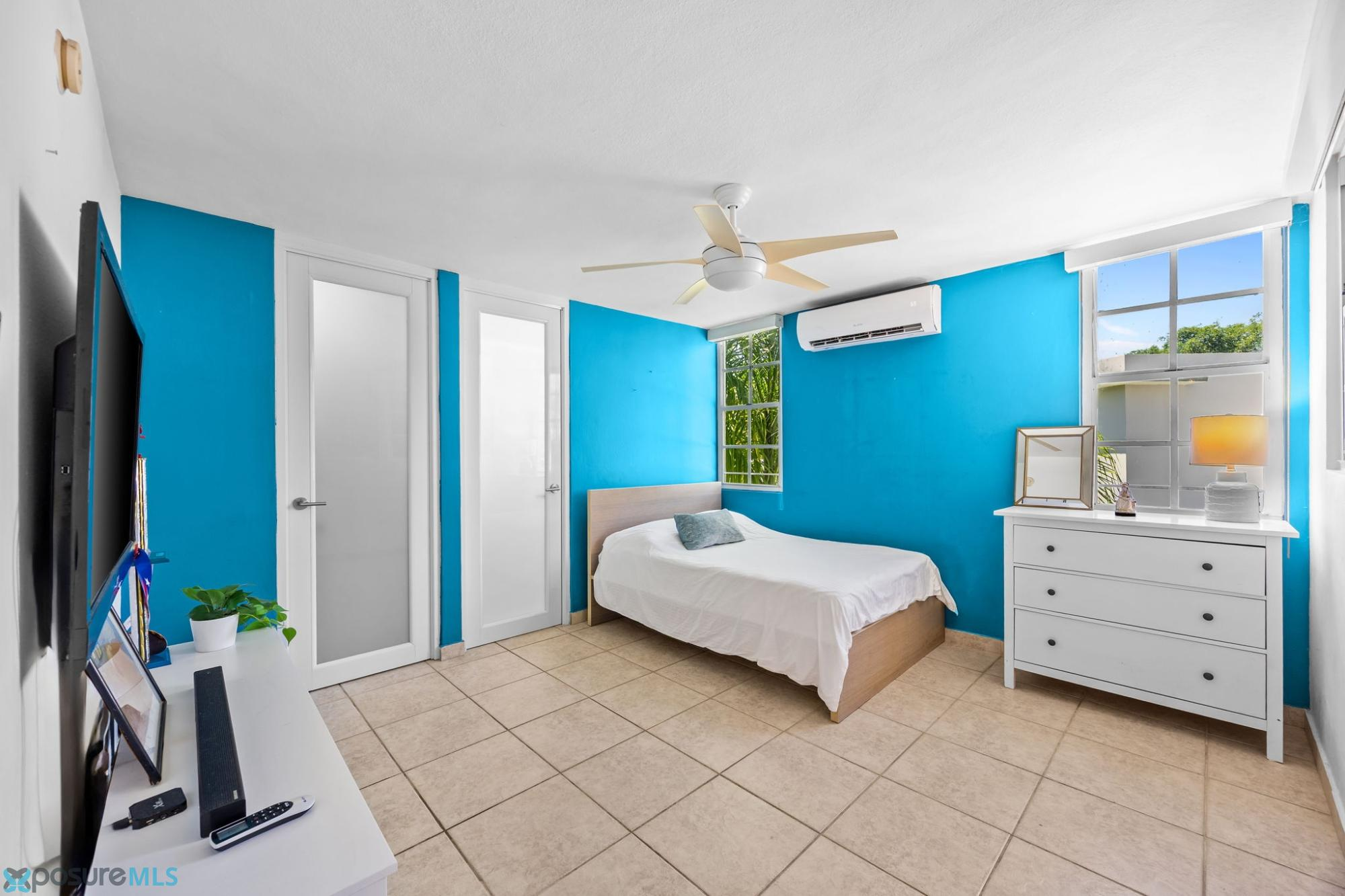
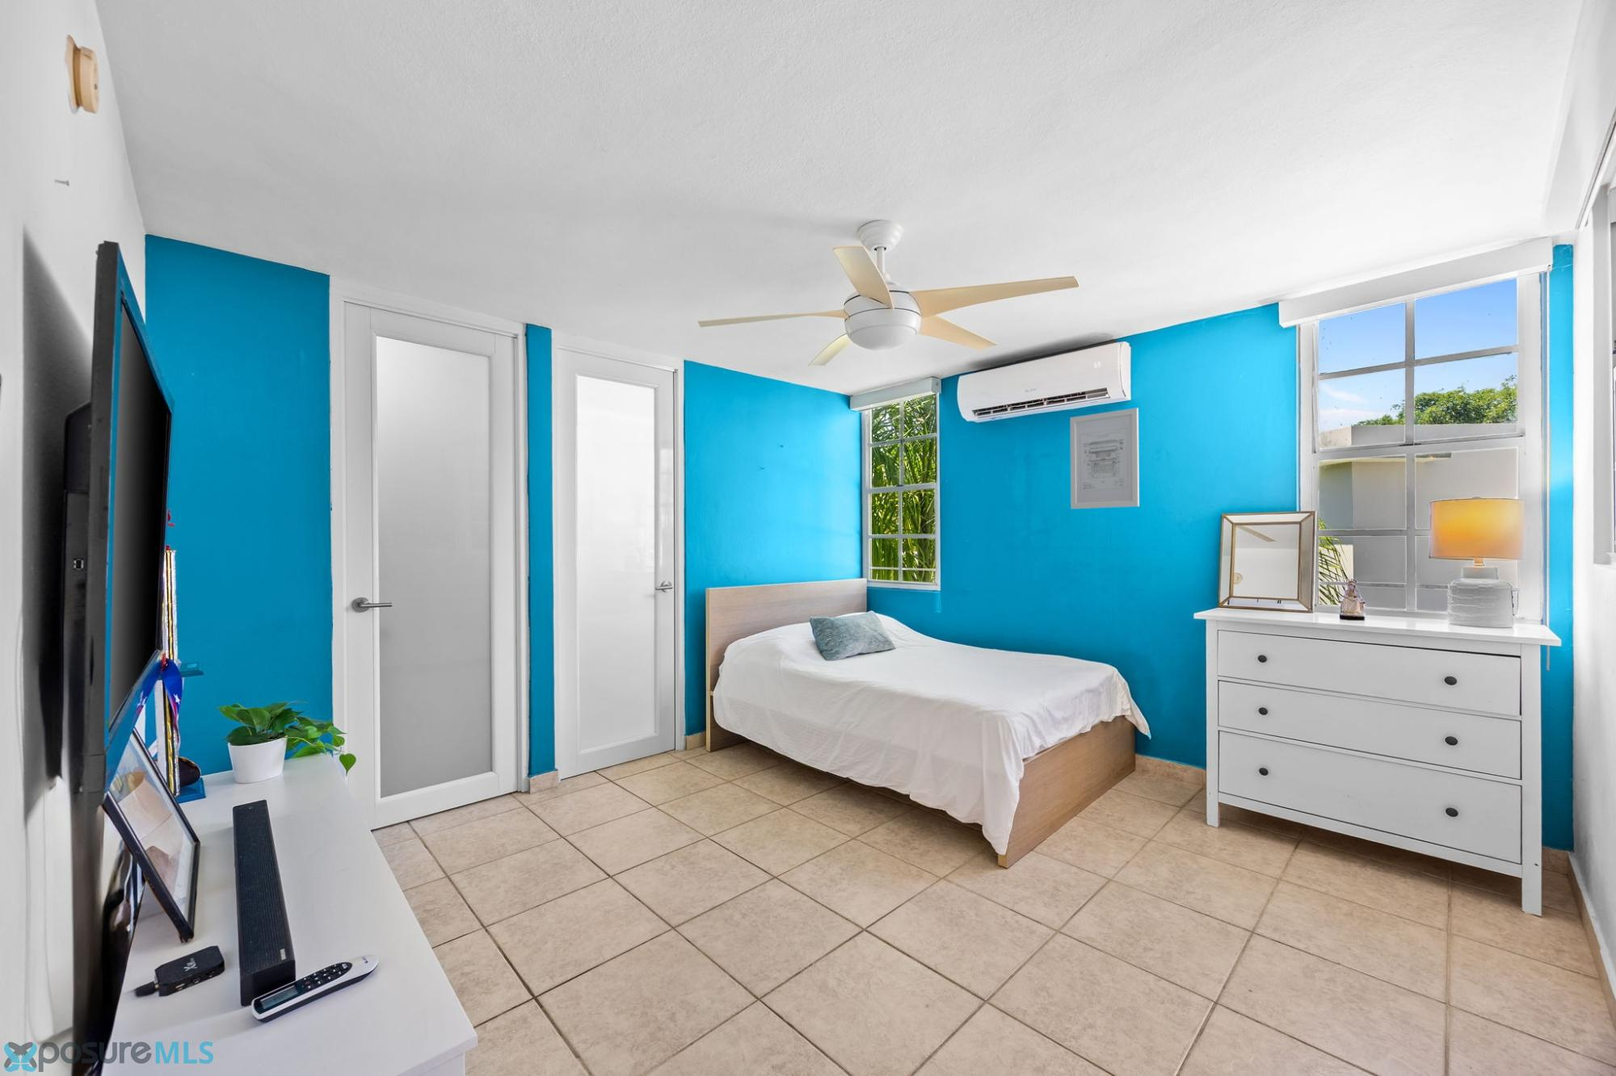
+ wall art (1103, 460)
